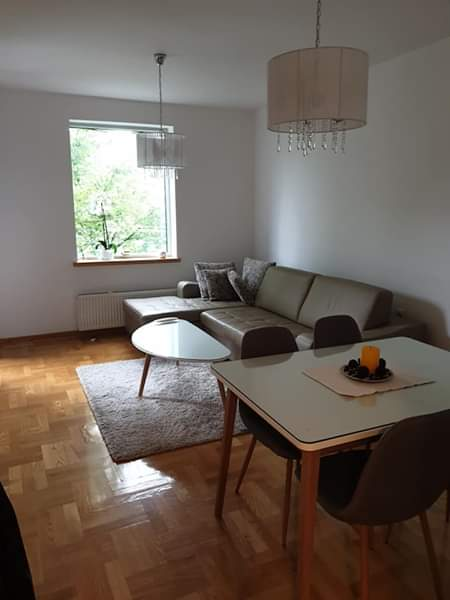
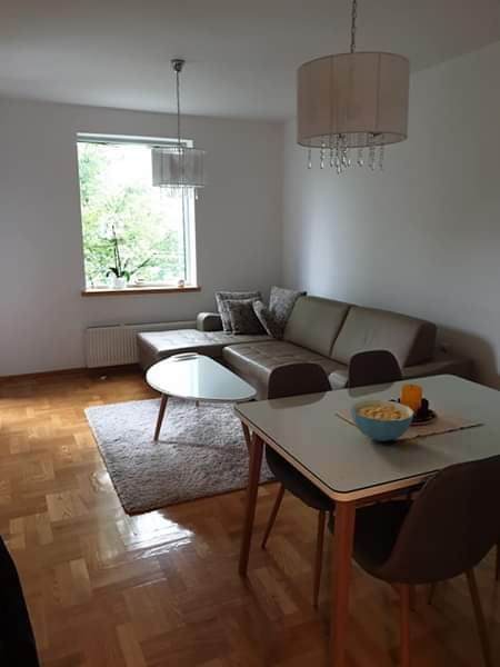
+ cereal bowl (381, 424)
